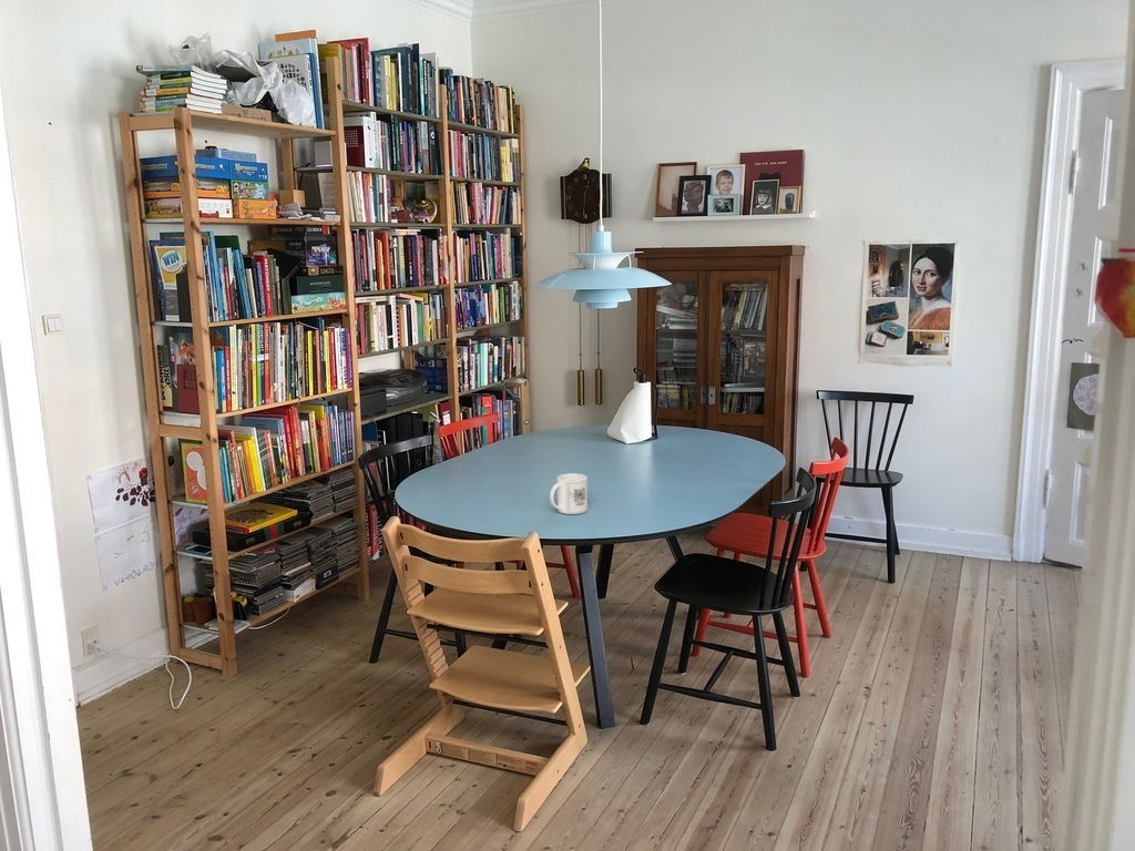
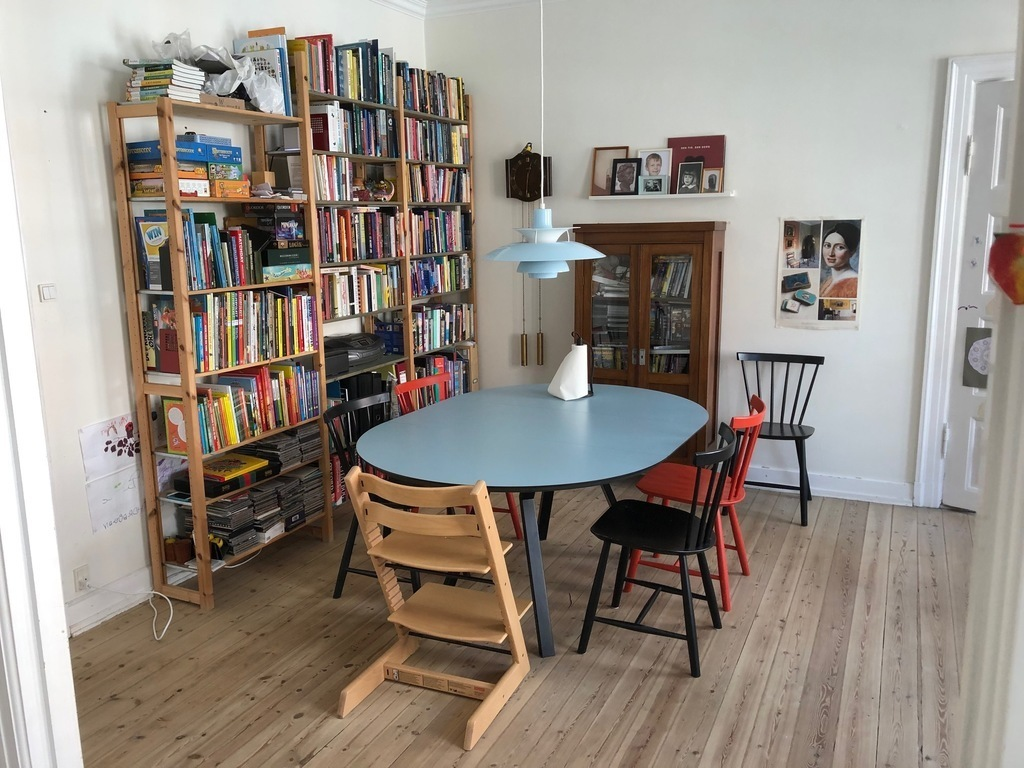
- mug (569, 493)
